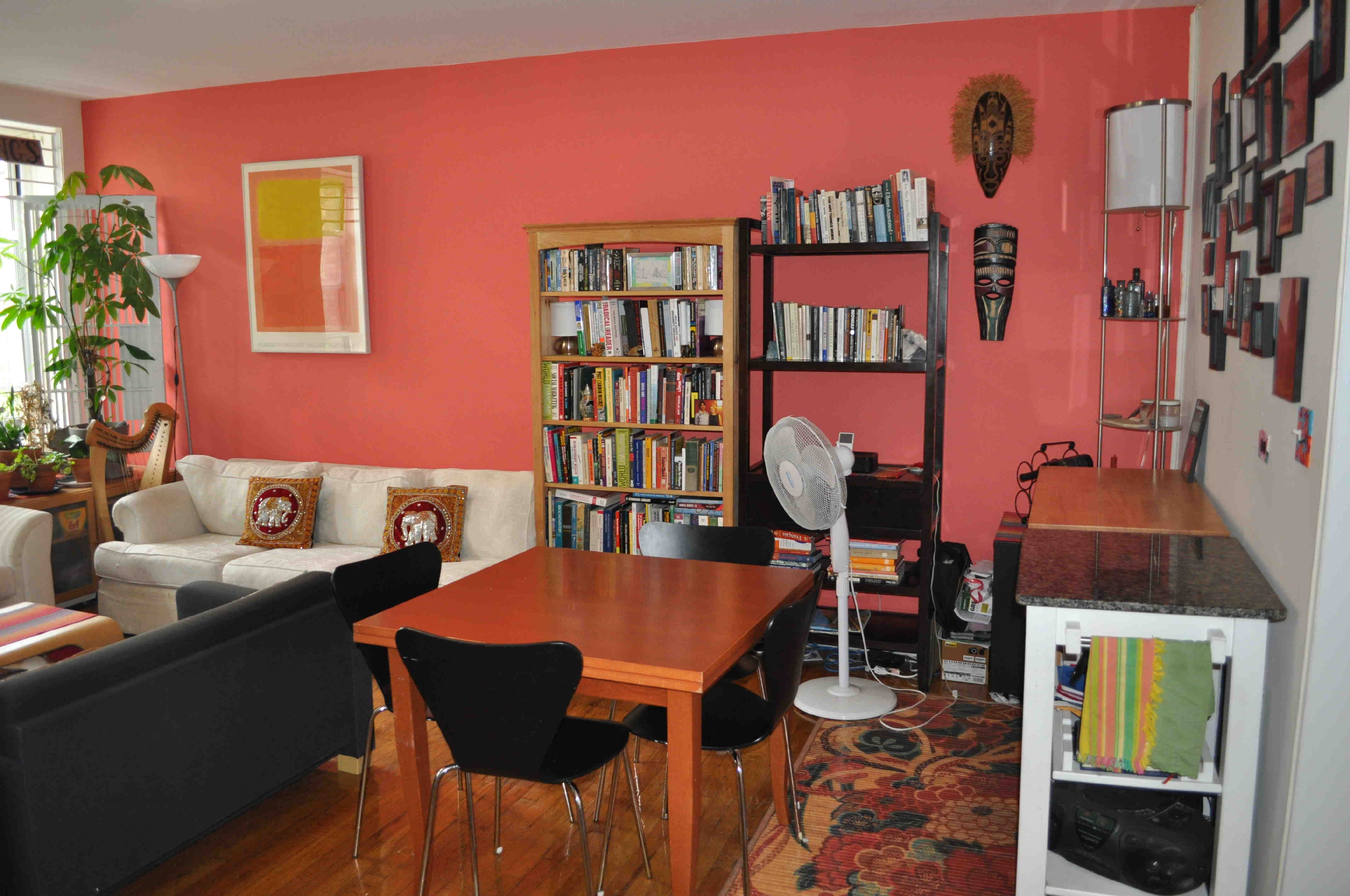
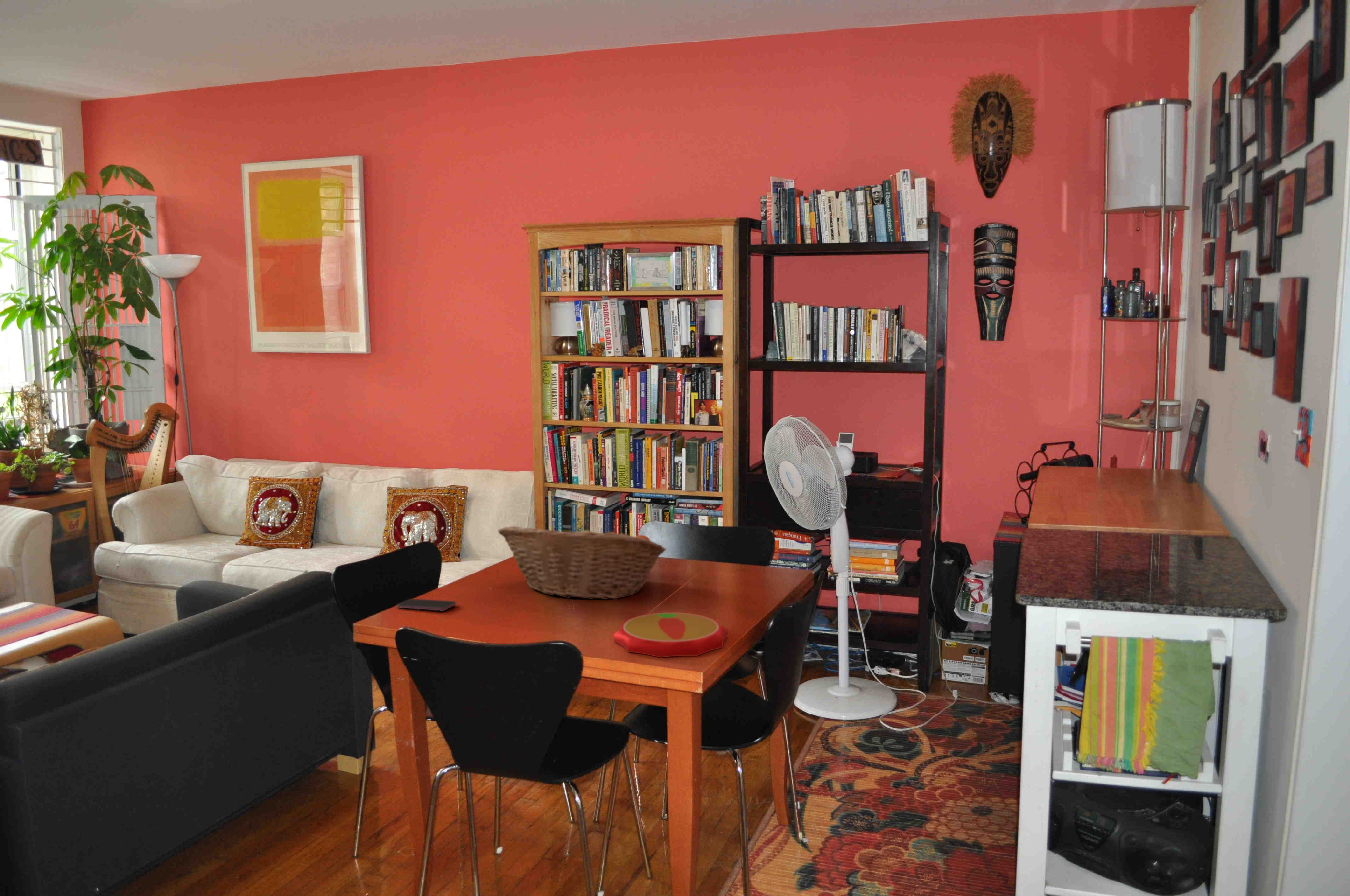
+ plate (671, 630)
+ smartphone (427, 604)
+ fruit basket (582, 553)
